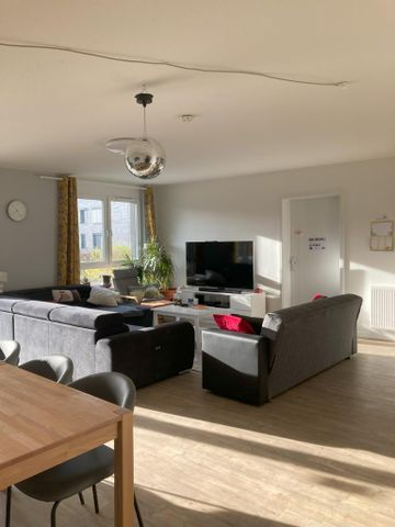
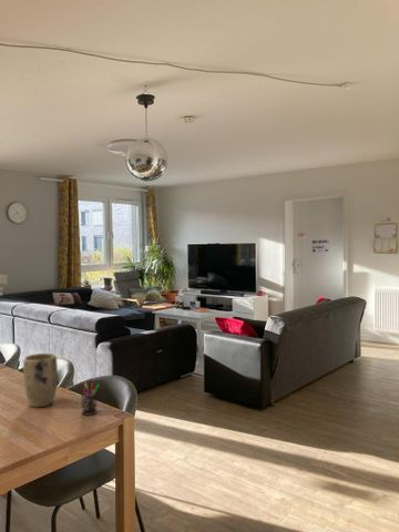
+ plant pot (40, 379)
+ pen holder (91, 397)
